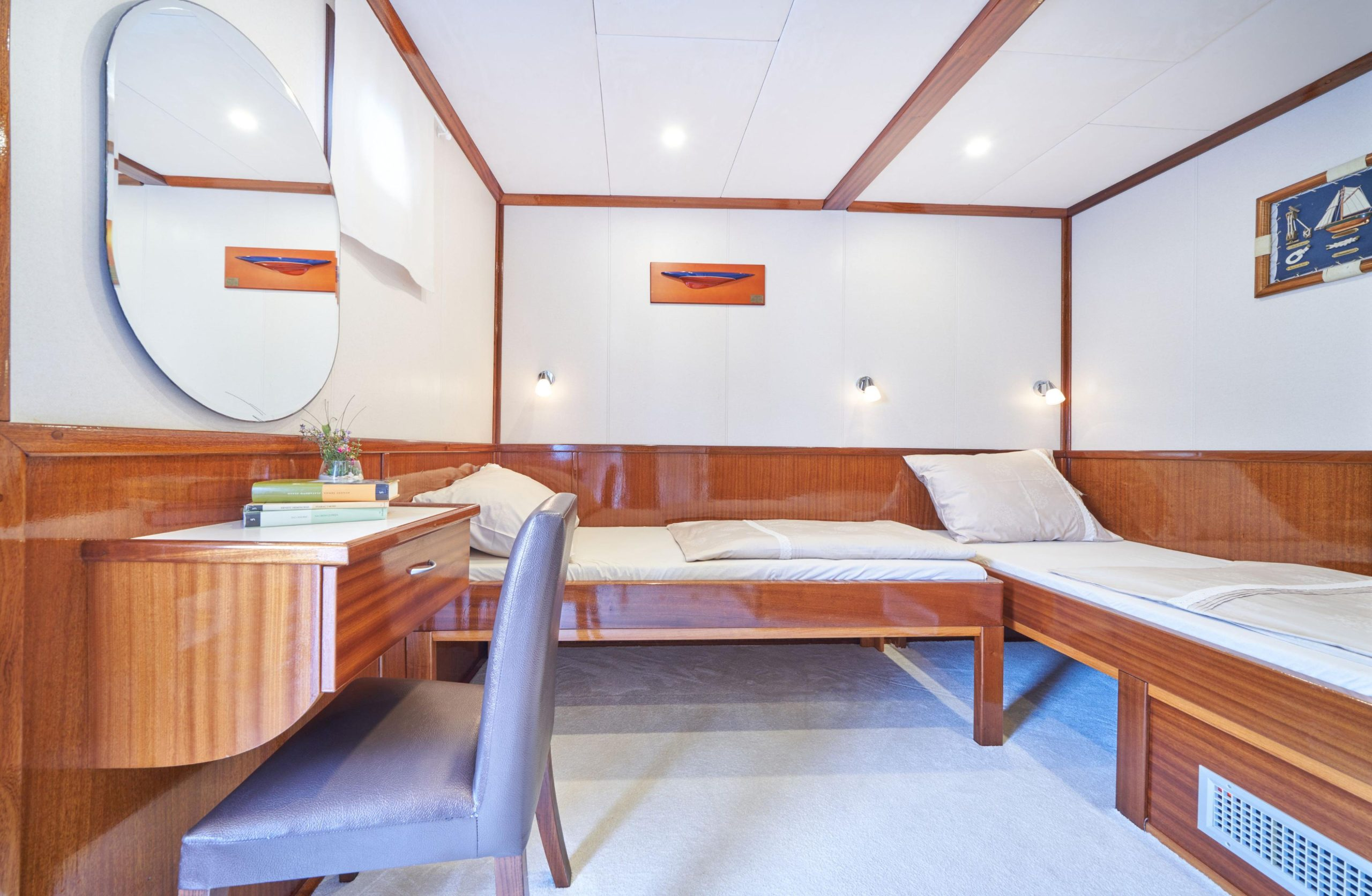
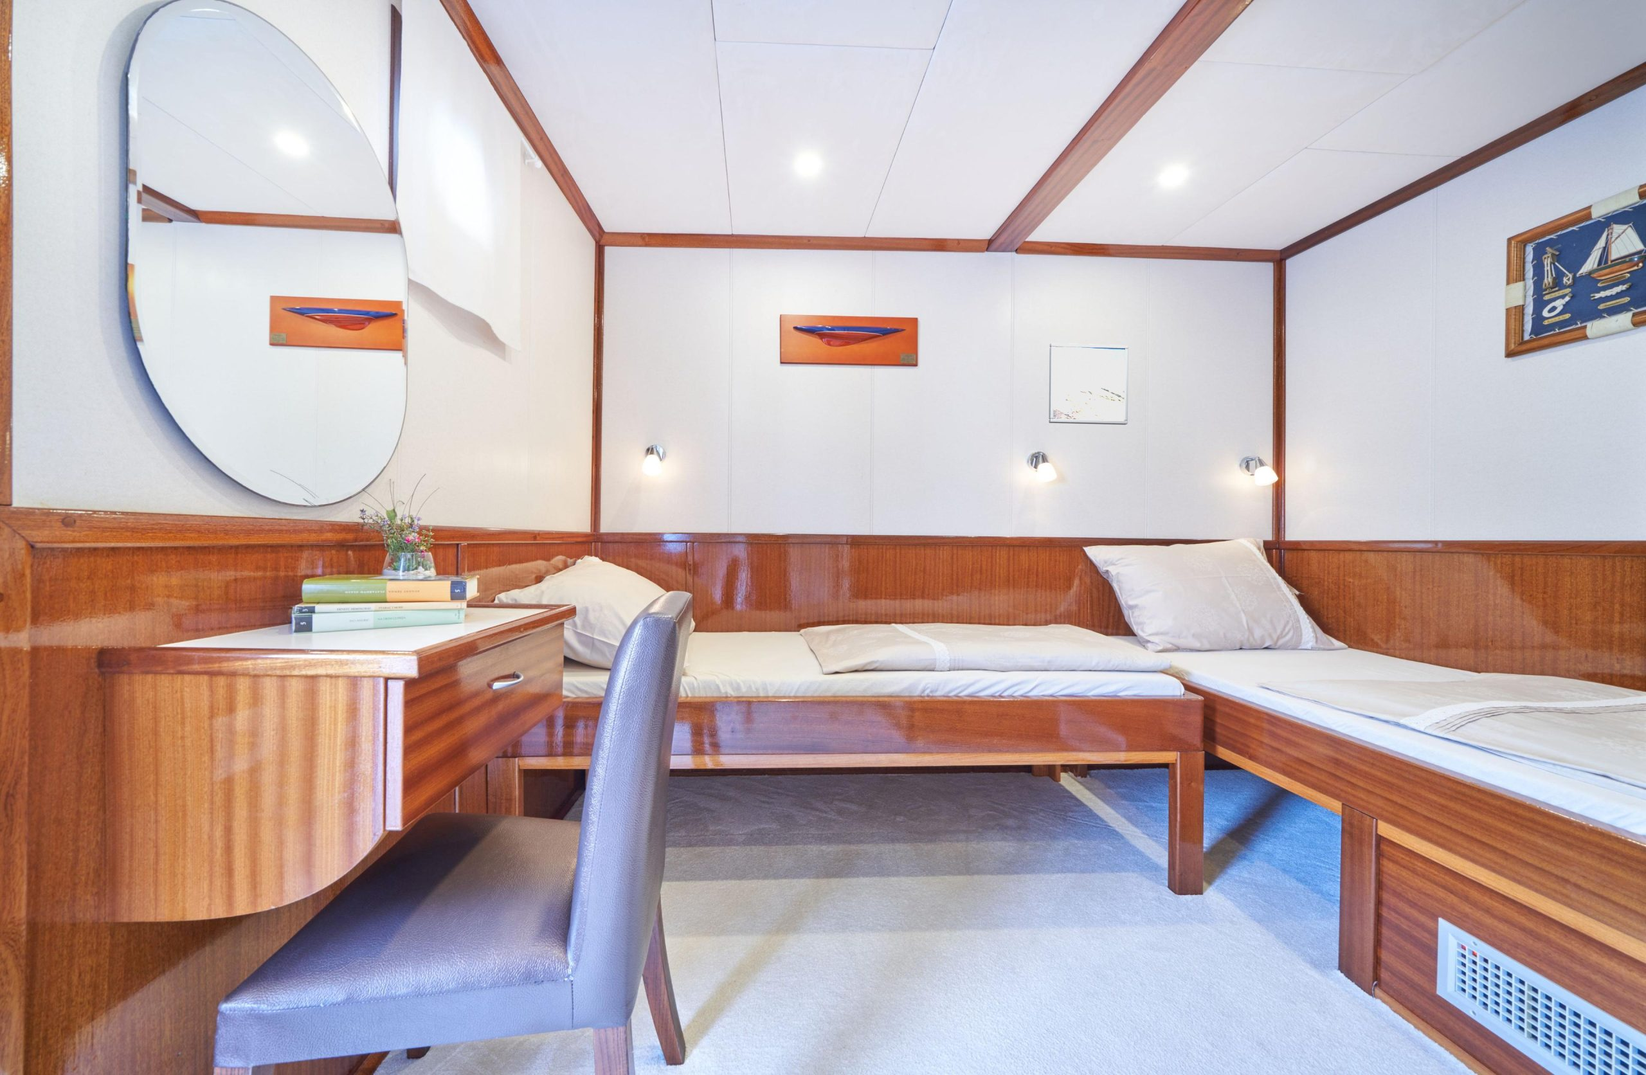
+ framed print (1088, 384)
